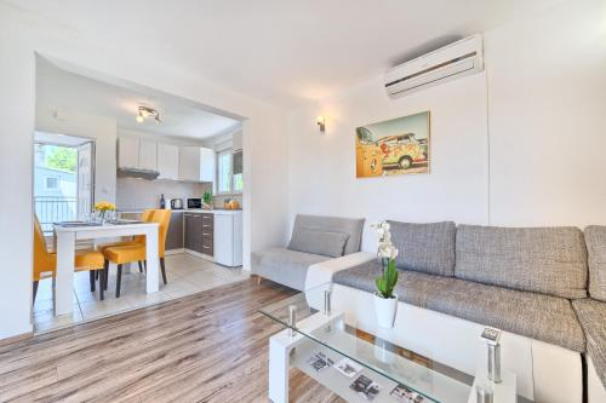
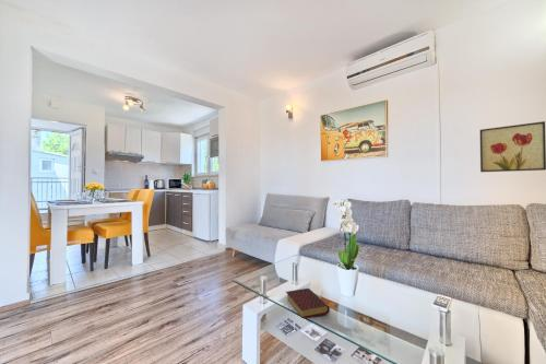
+ book (306, 302)
+ wall art (510, 148)
